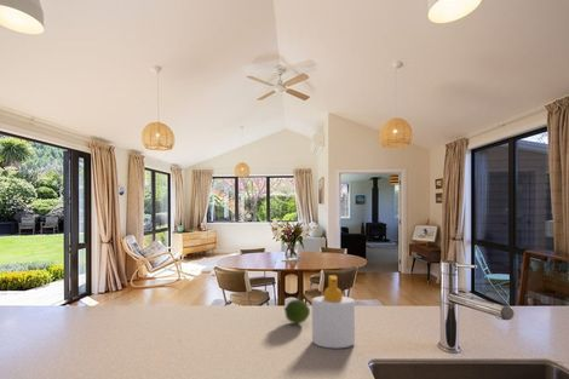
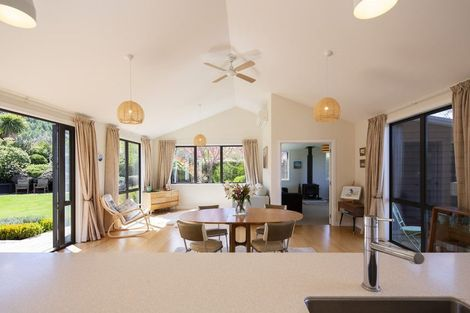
- soap bottle (333, 309)
- fruit (297, 311)
